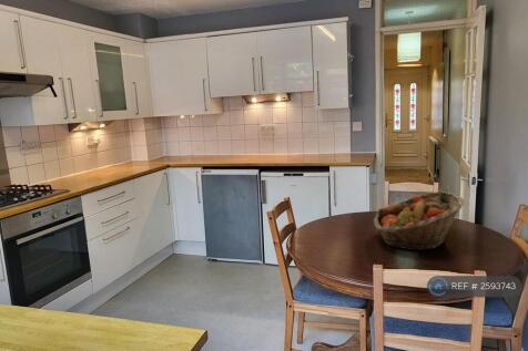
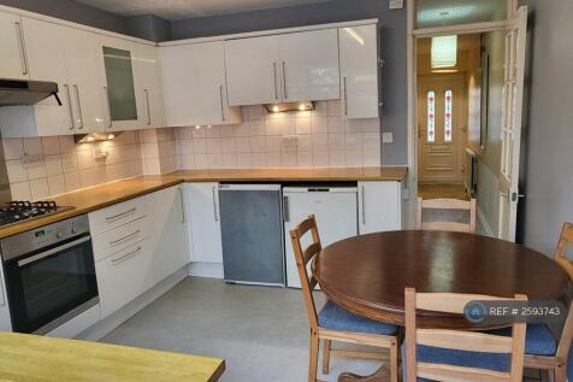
- fruit basket (416, 217)
